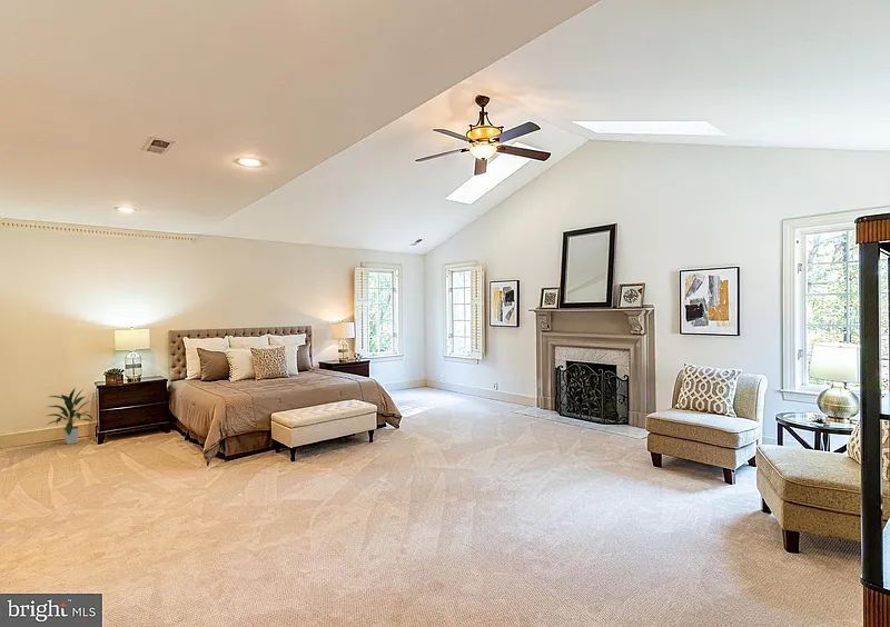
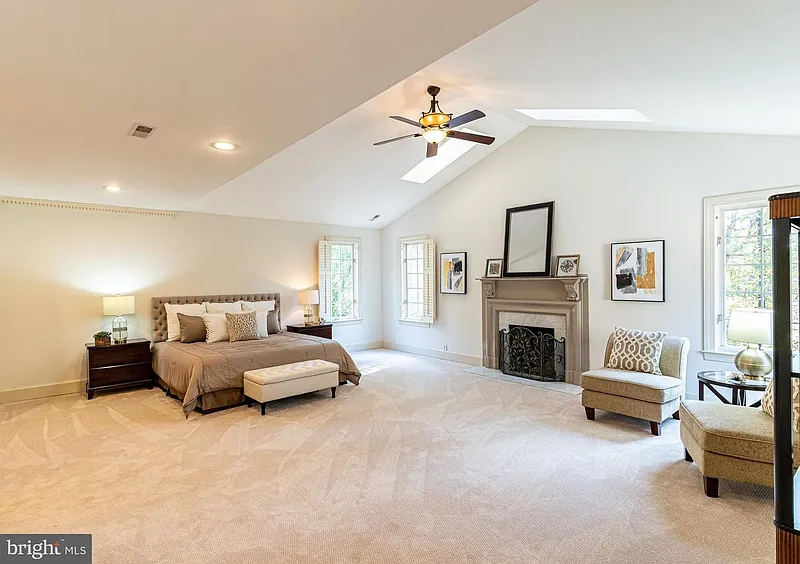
- indoor plant (69, 416)
